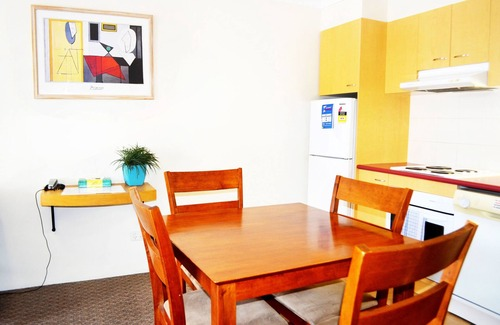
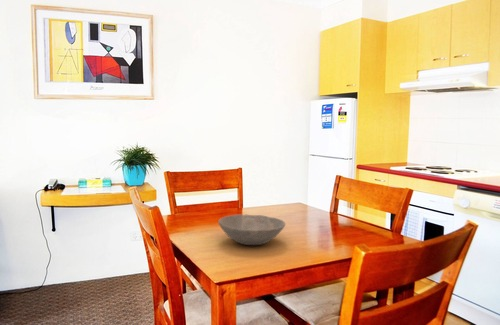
+ bowl (251, 231)
